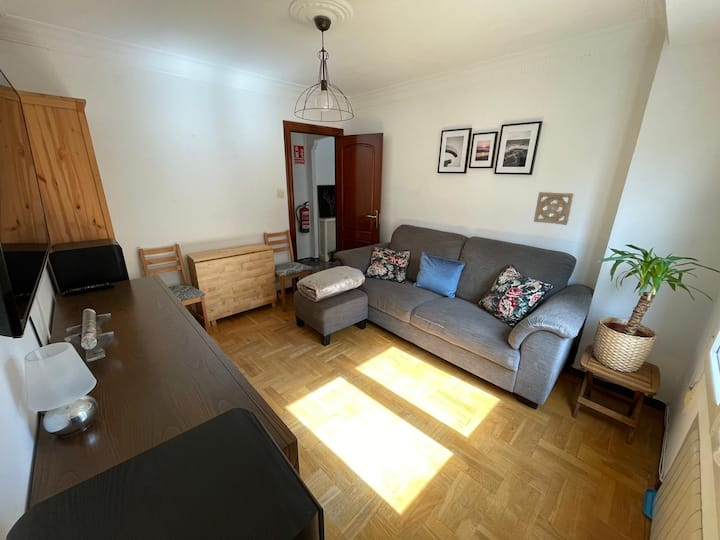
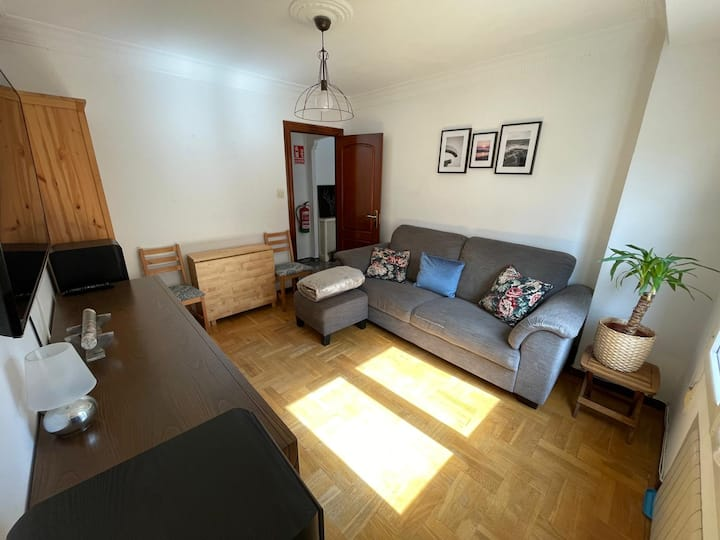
- wall ornament (552, 207)
